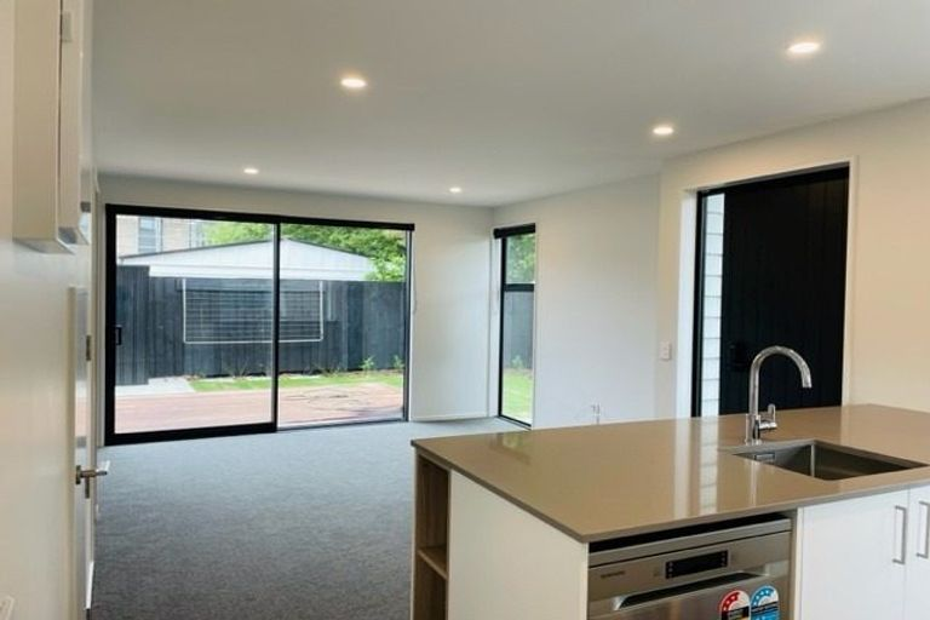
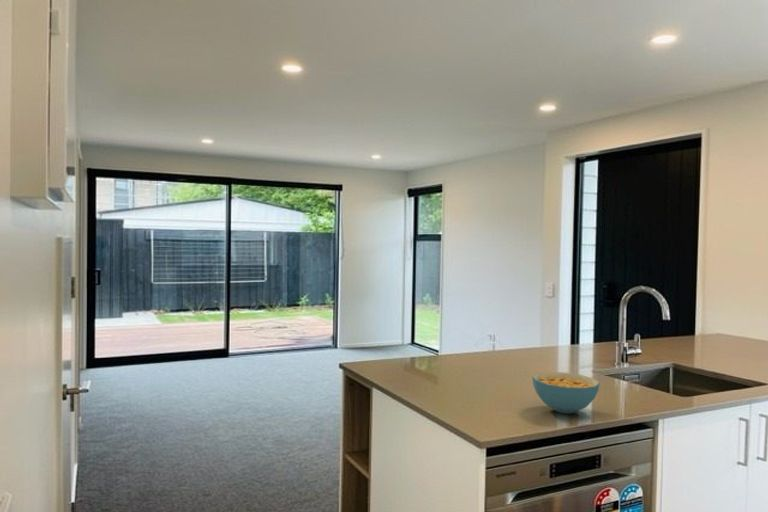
+ cereal bowl (564, 394)
